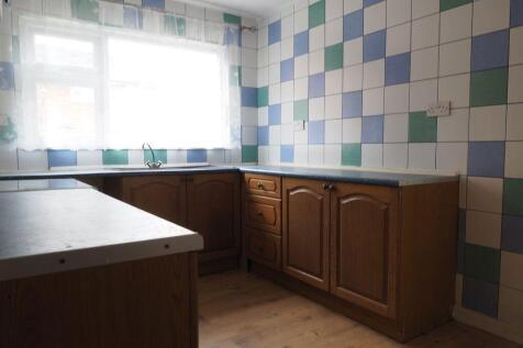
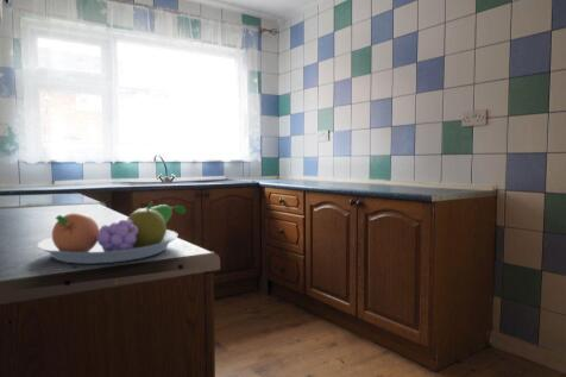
+ fruit bowl (117, 225)
